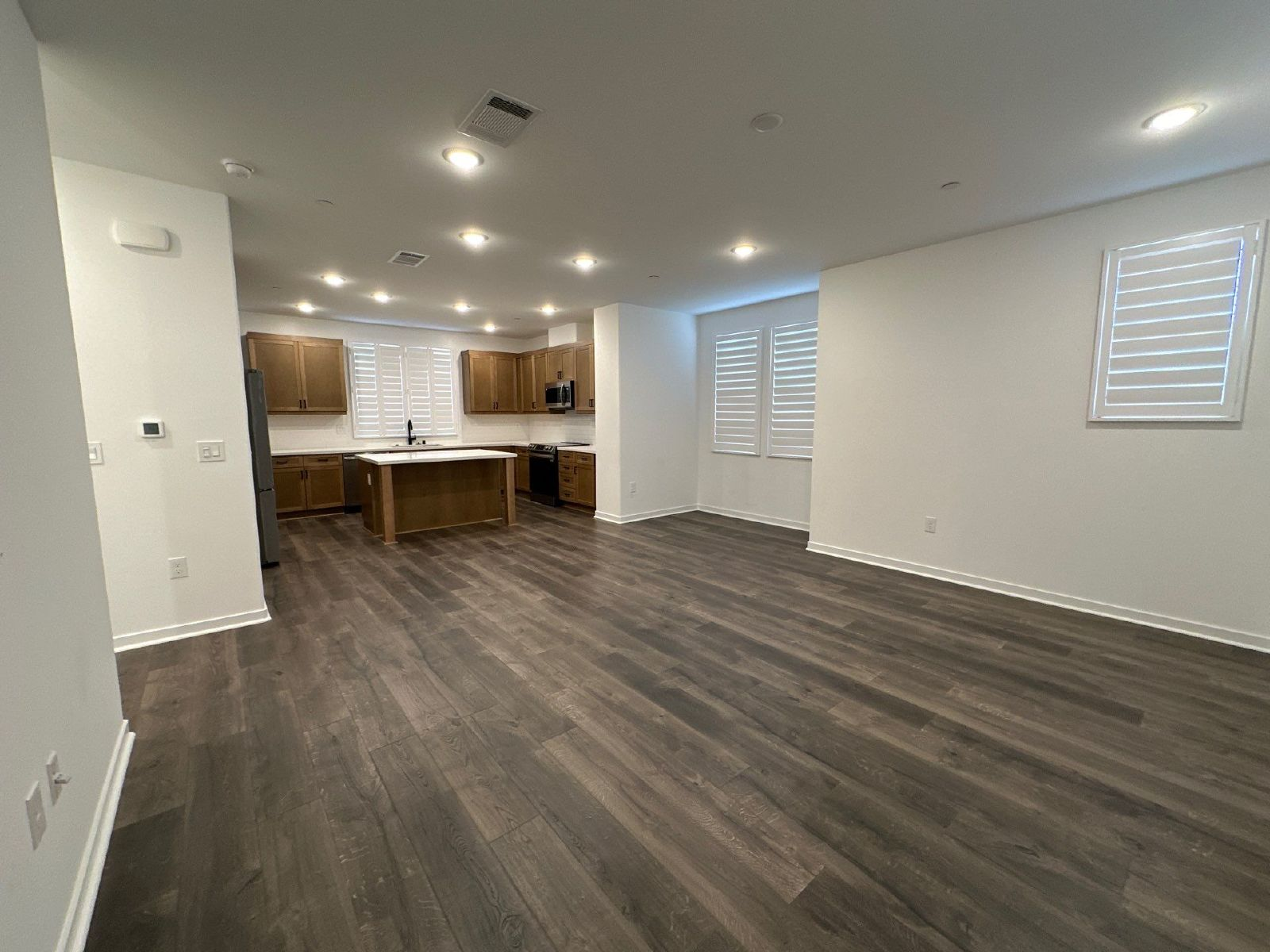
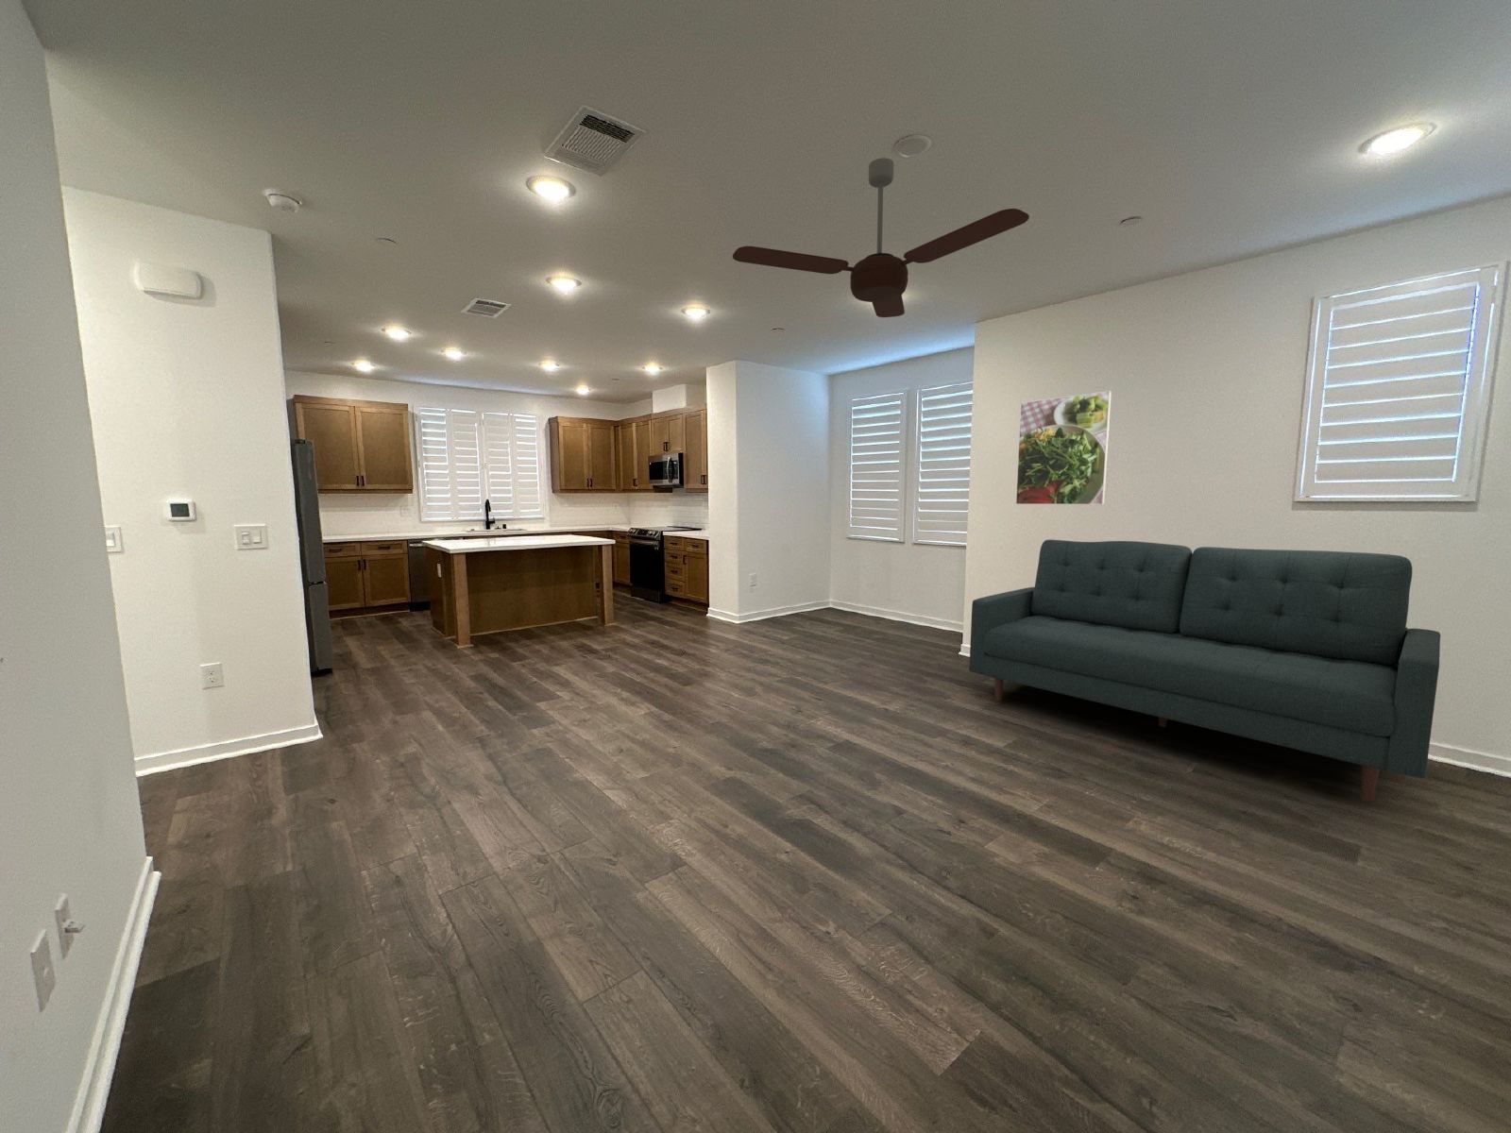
+ ceiling fan (877, 240)
+ sofa (1171, 637)
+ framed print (1060, 451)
